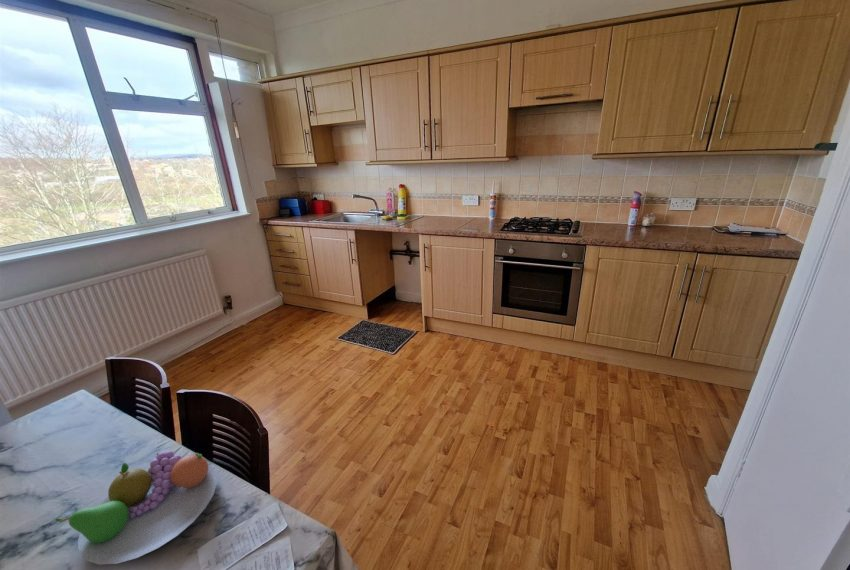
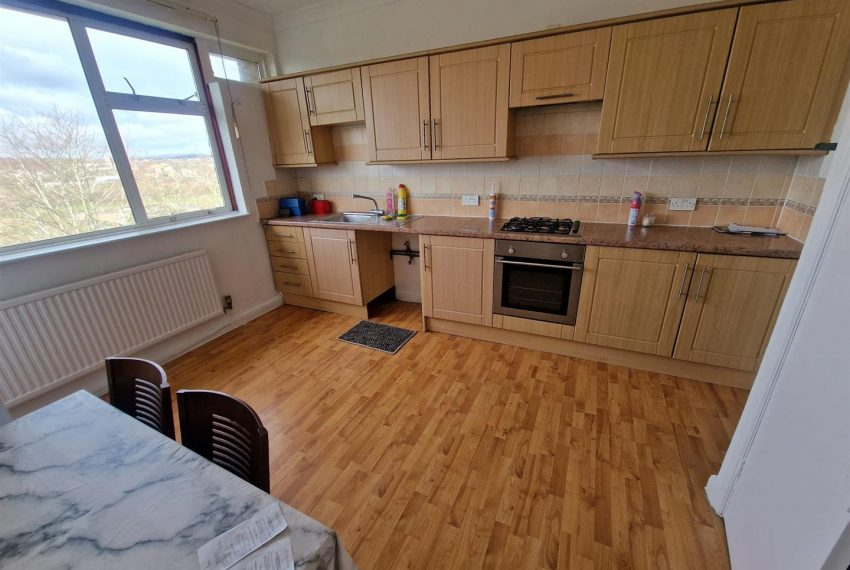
- fruit bowl (145, 496)
